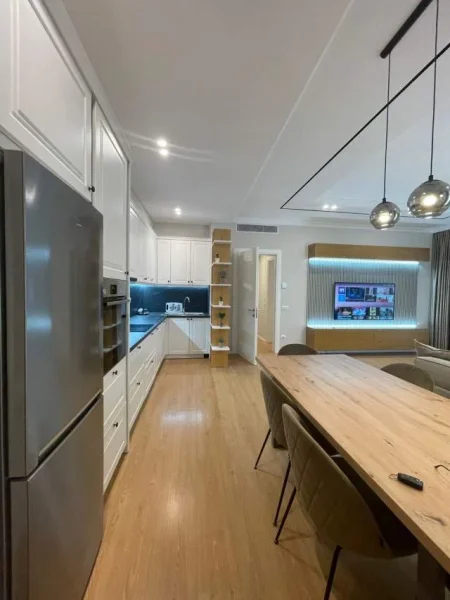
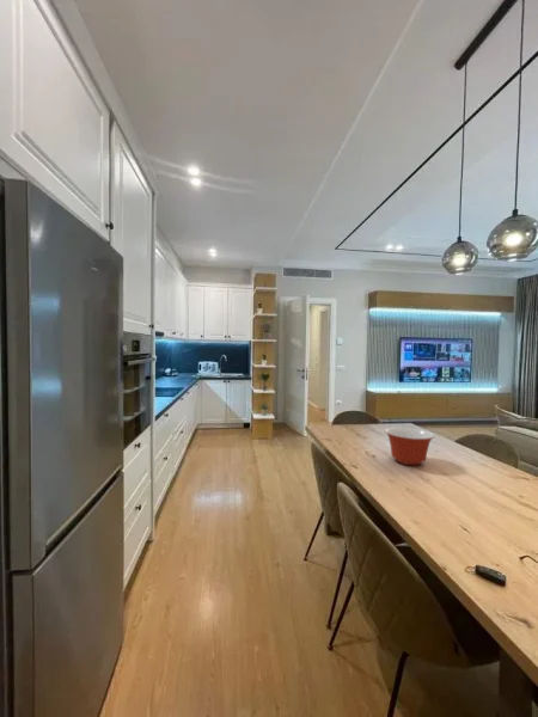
+ mixing bowl (408, 447)
